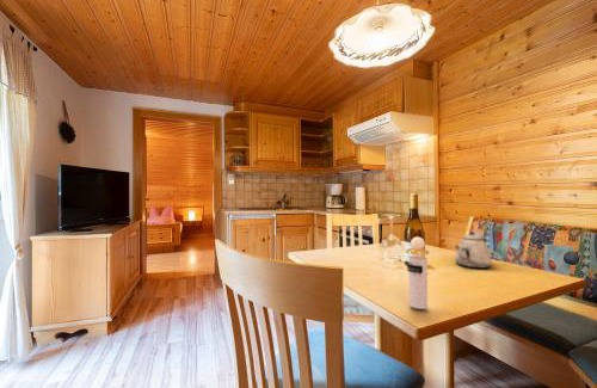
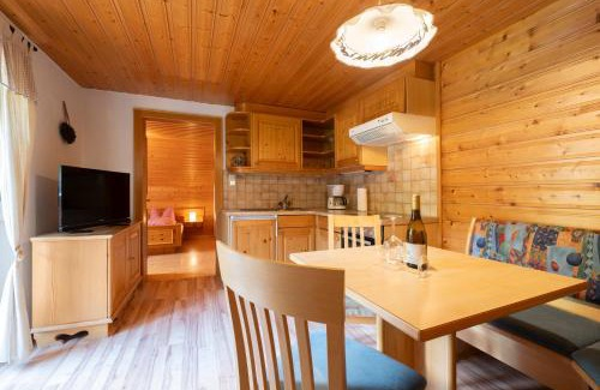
- teapot (470, 248)
- perfume bottle (418, 272)
